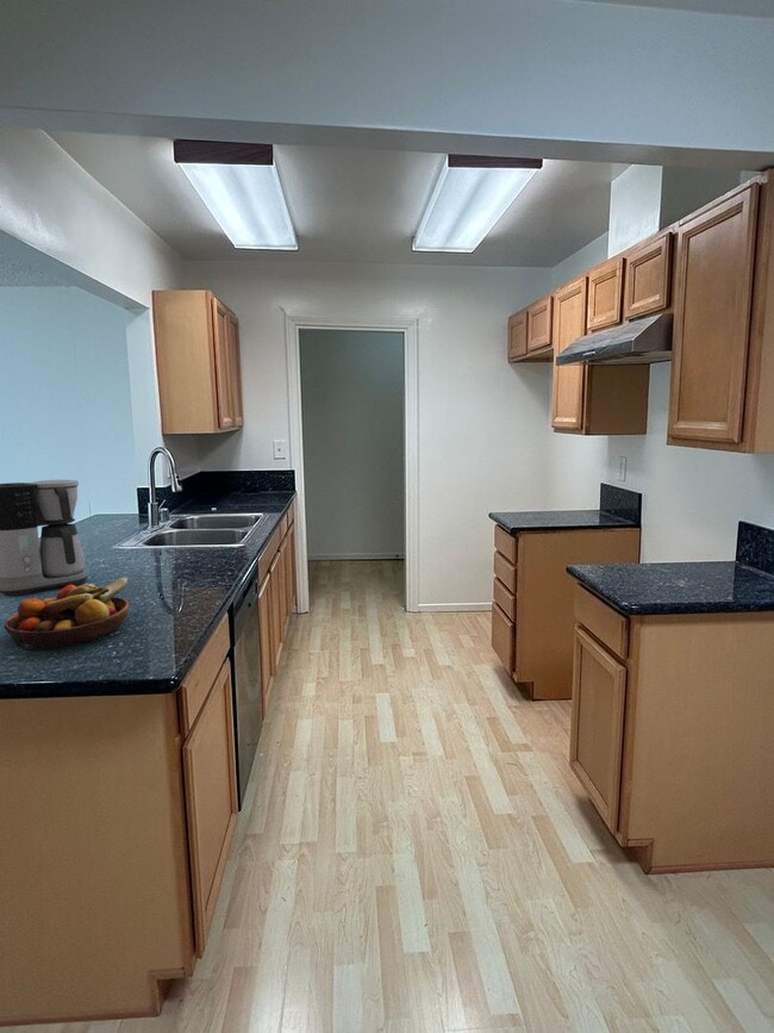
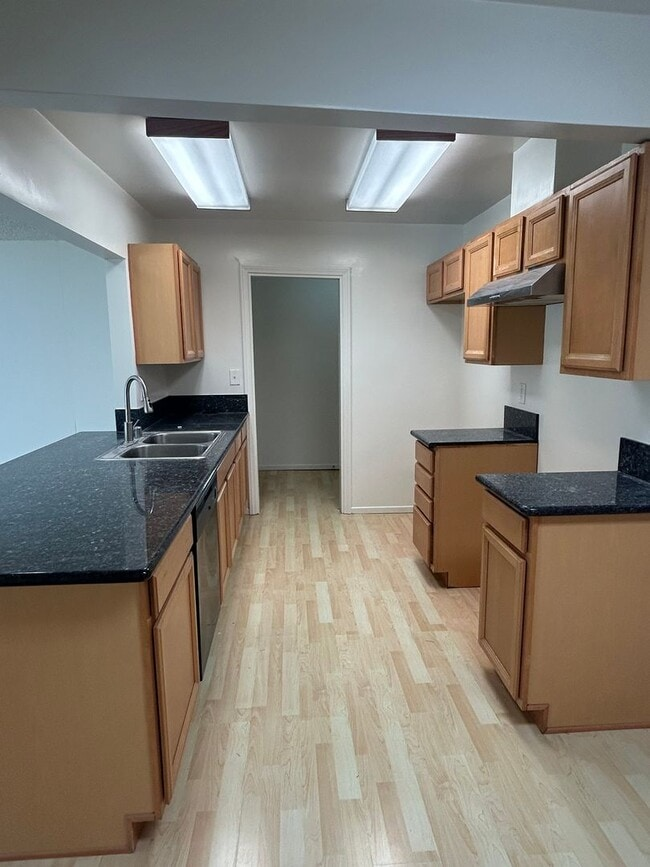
- coffee maker (37, 535)
- fruit bowl (69, 608)
